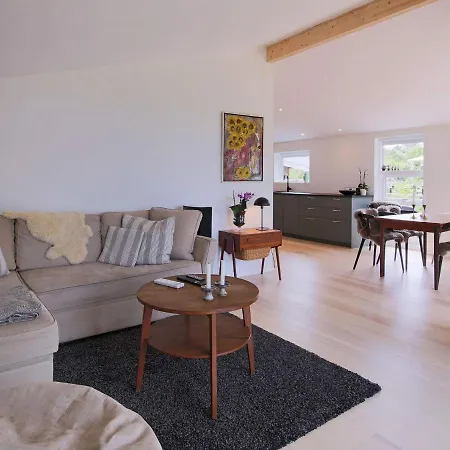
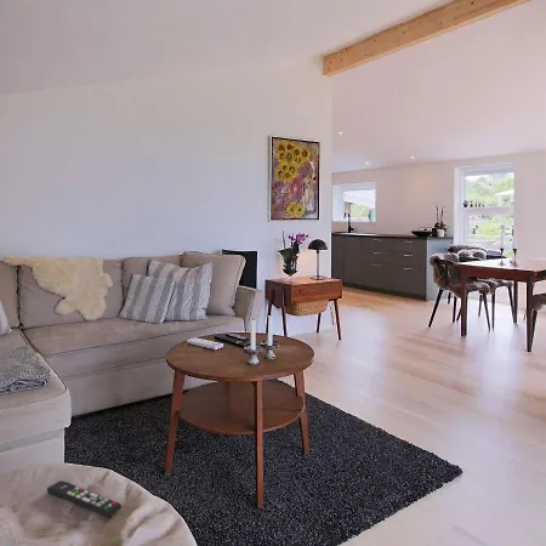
+ remote control (83, 497)
